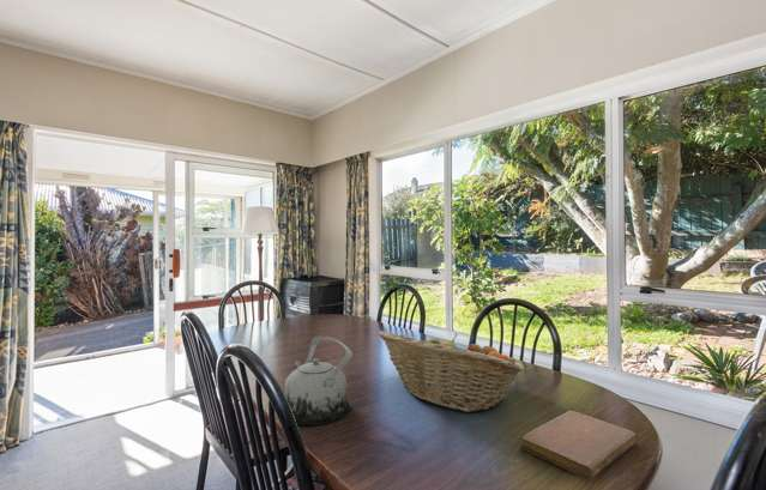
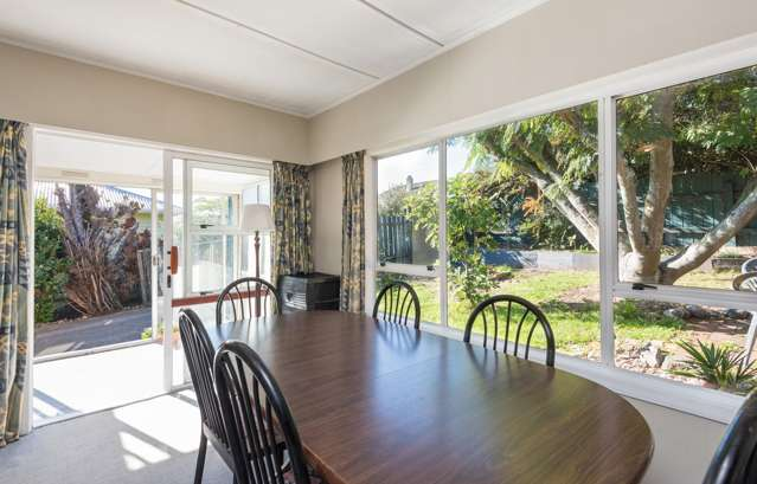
- teapot (313, 373)
- notebook (579, 440)
- fruit basket (446, 361)
